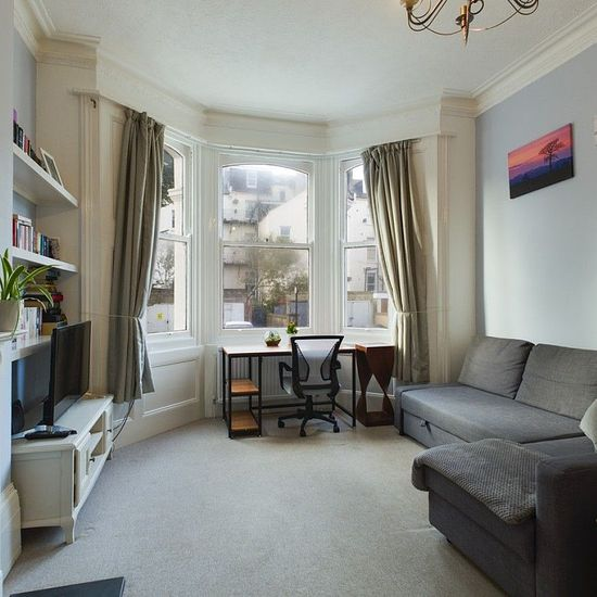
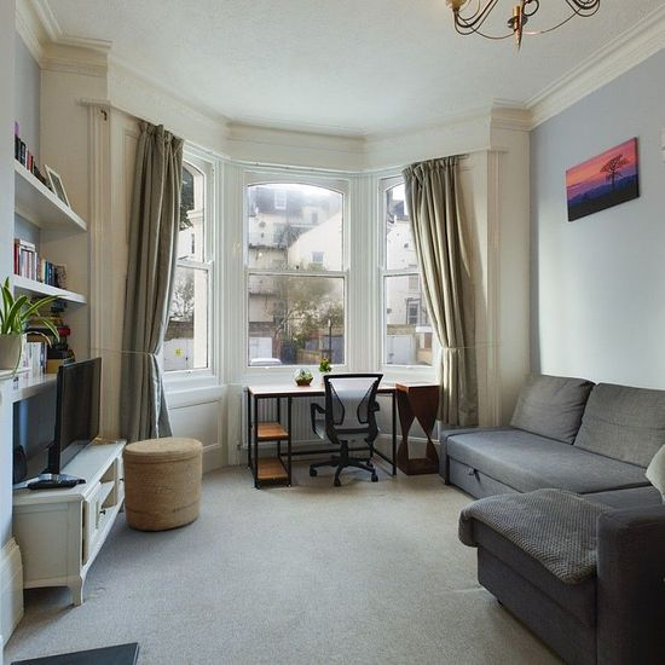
+ basket (163, 480)
